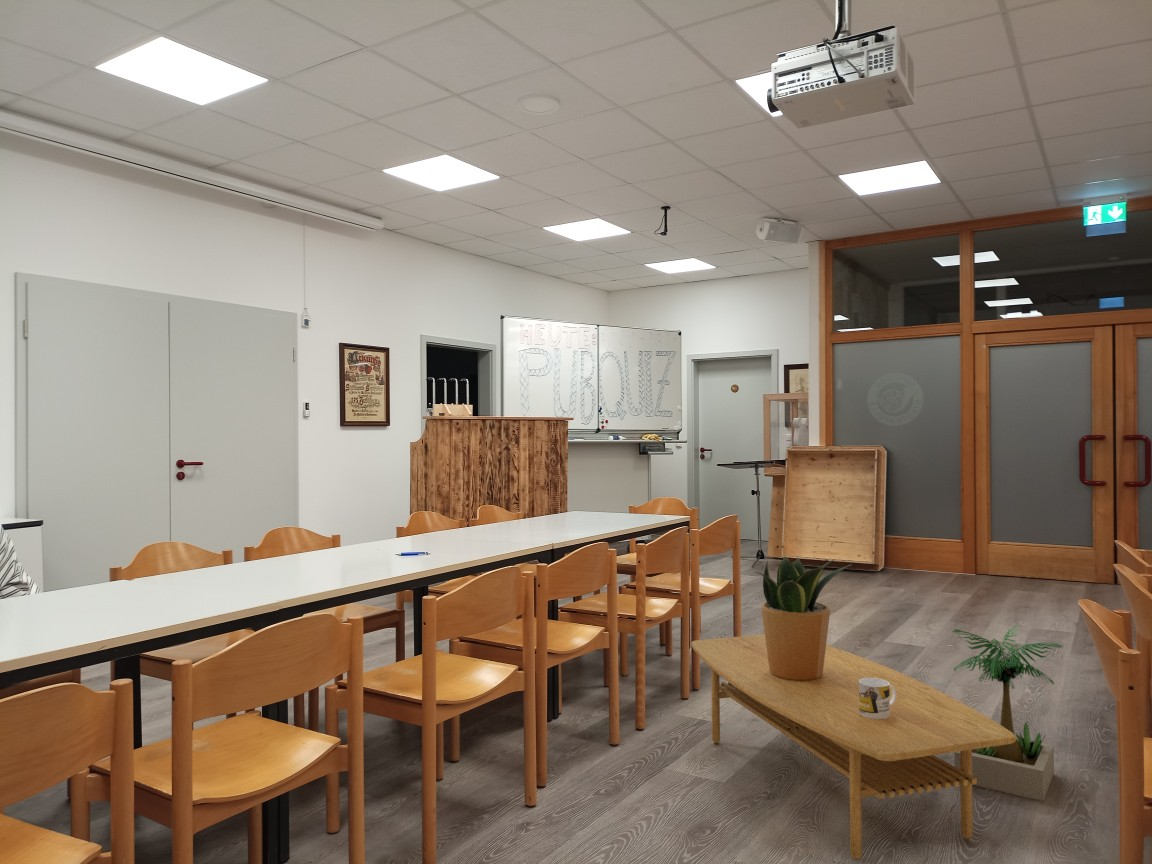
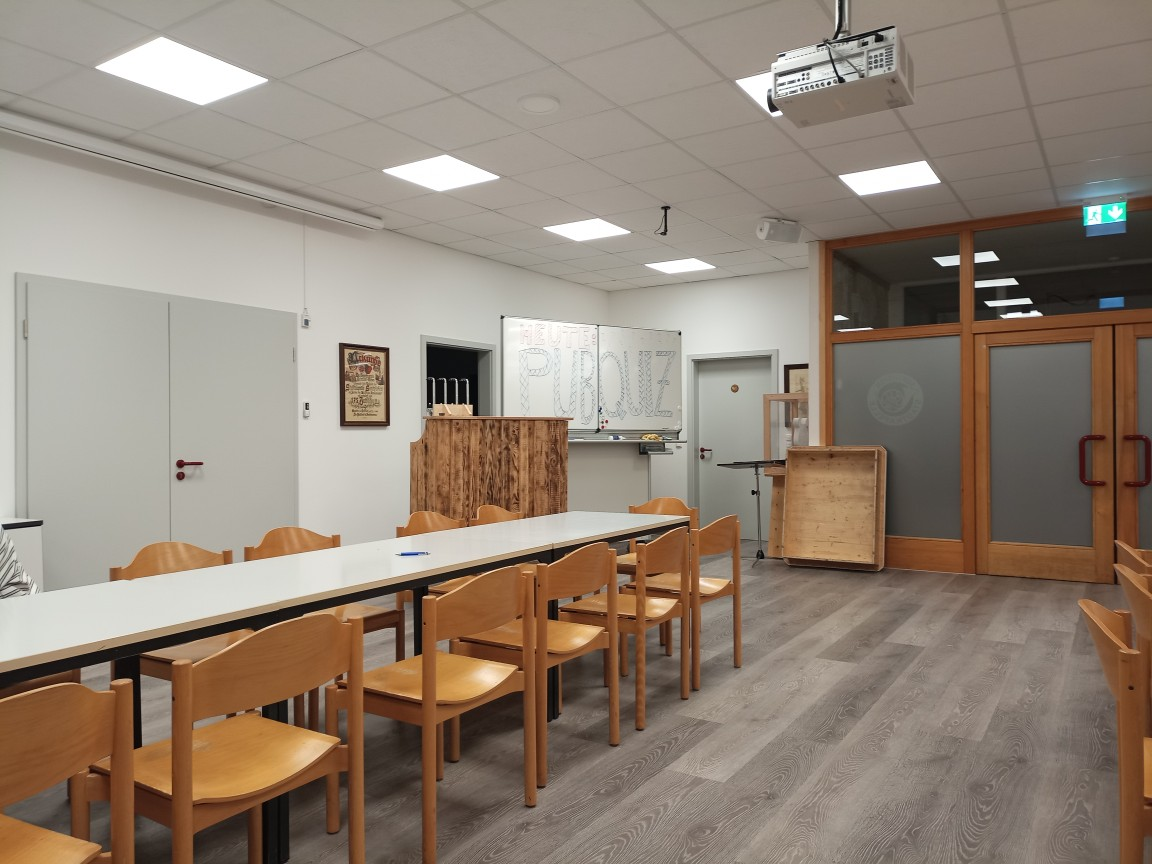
- coffee table (823, 731)
- potted plant (801, 614)
- mug (879, 696)
- potted plant (1009, 702)
